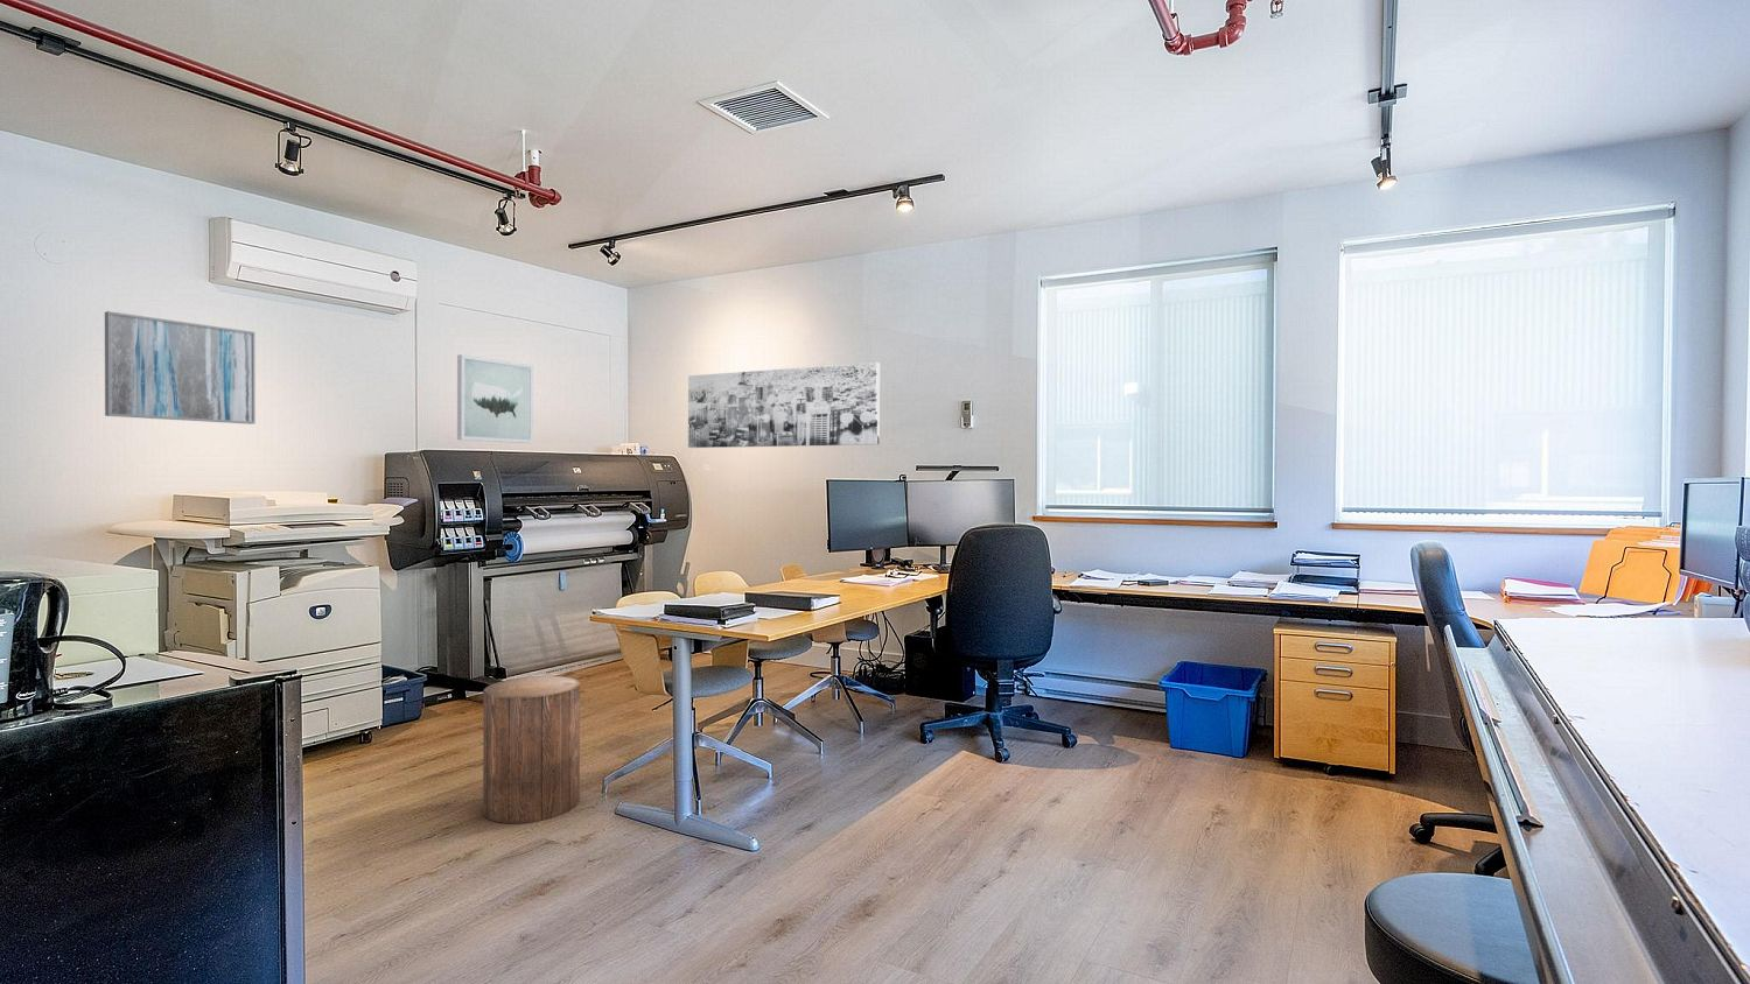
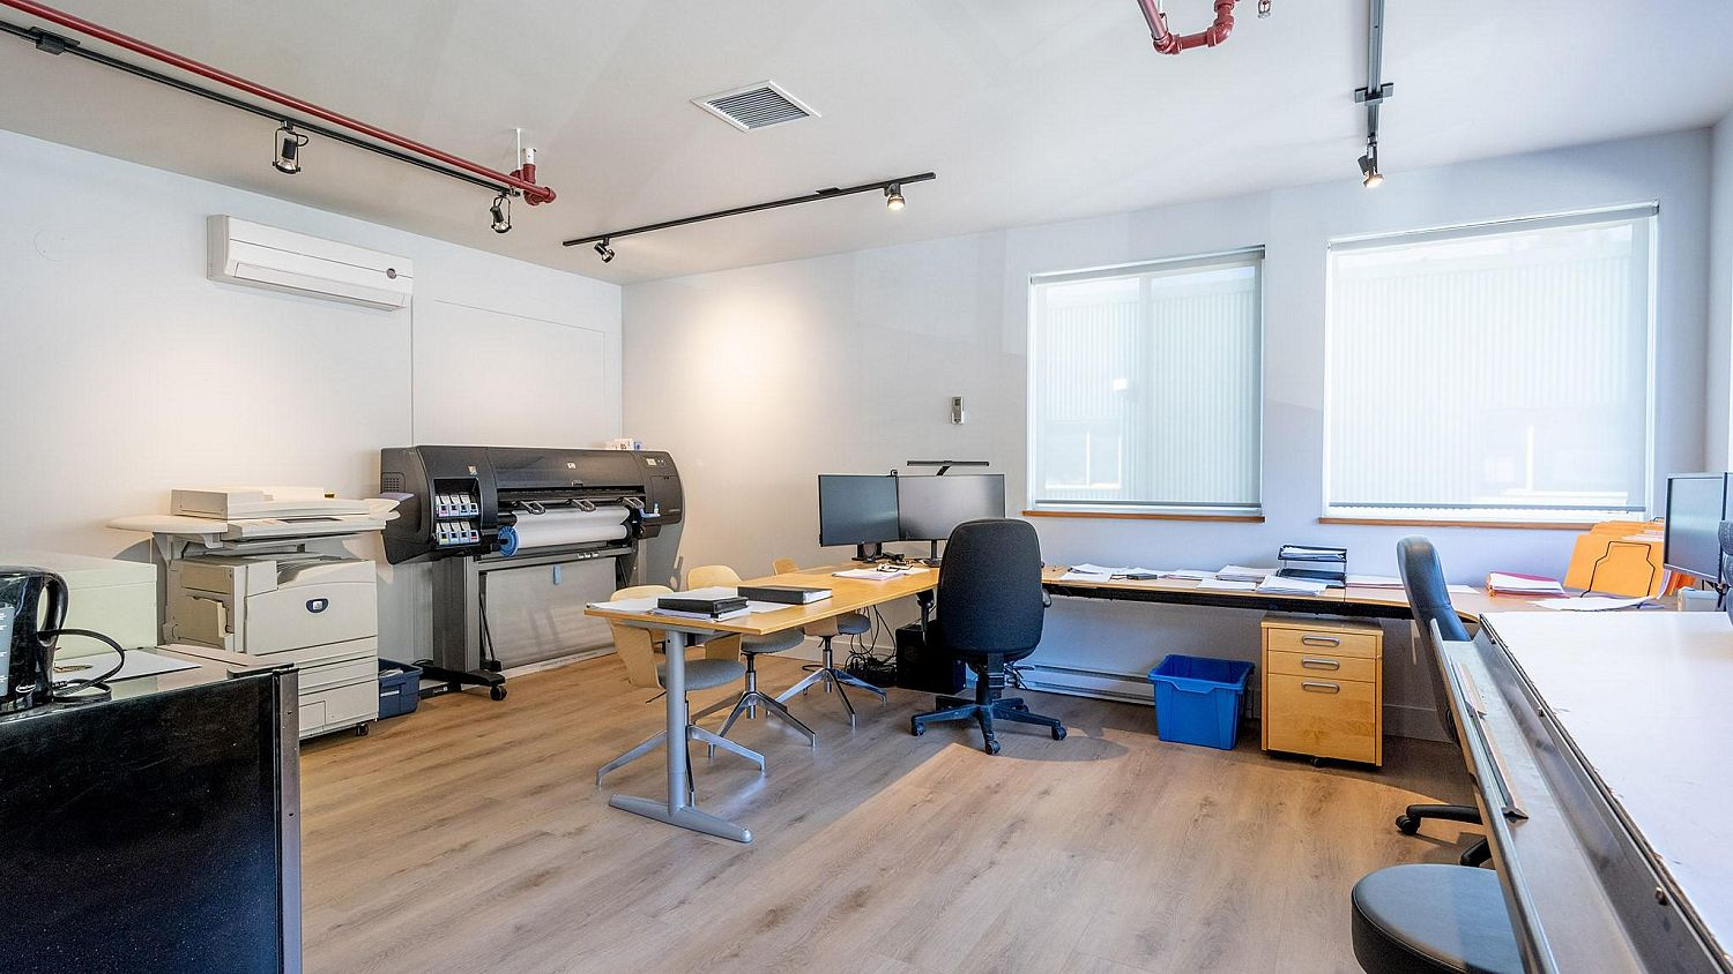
- wall art (496, 400)
- stool (532, 745)
- wall art (776, 408)
- wall art (184, 371)
